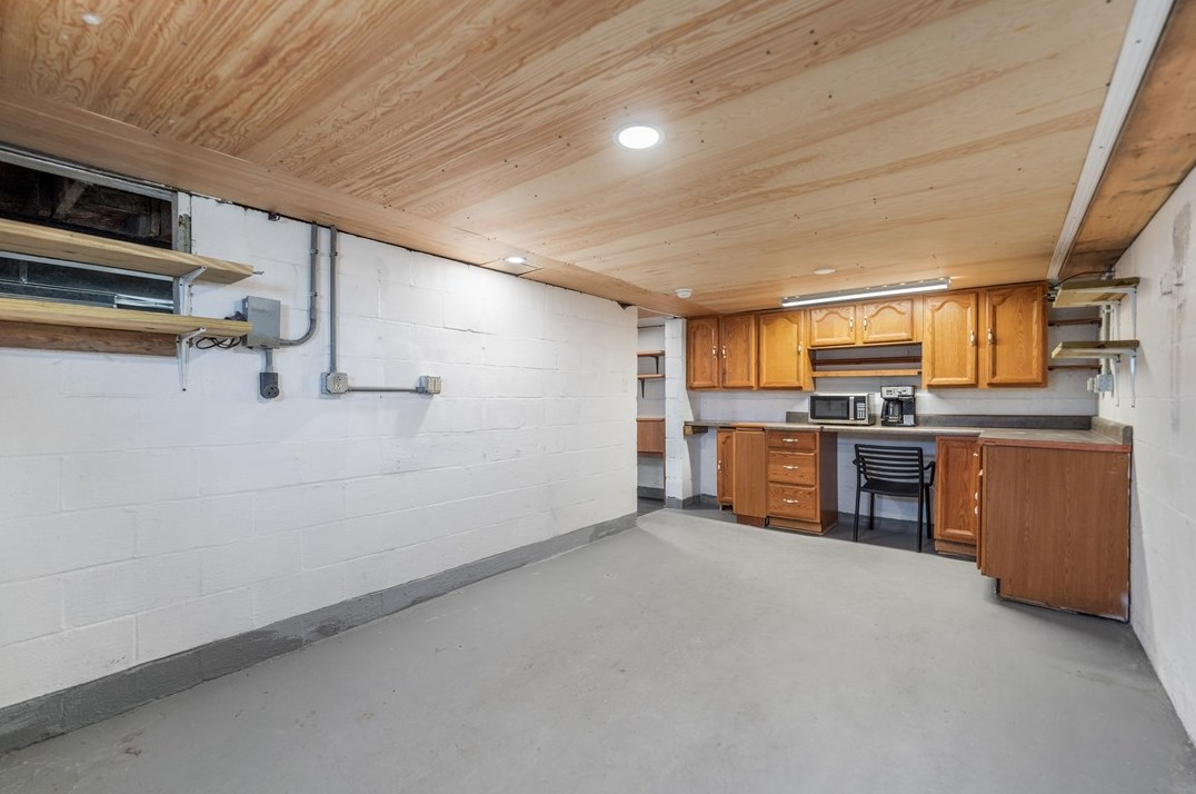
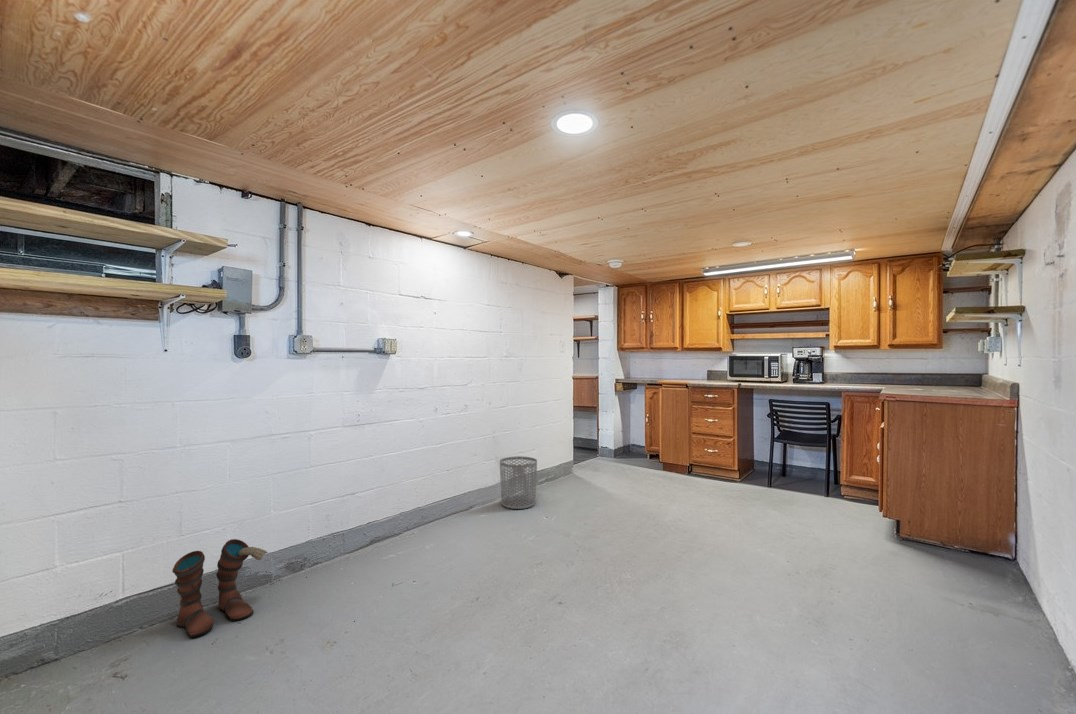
+ boots (223, 579)
+ waste bin (518, 482)
